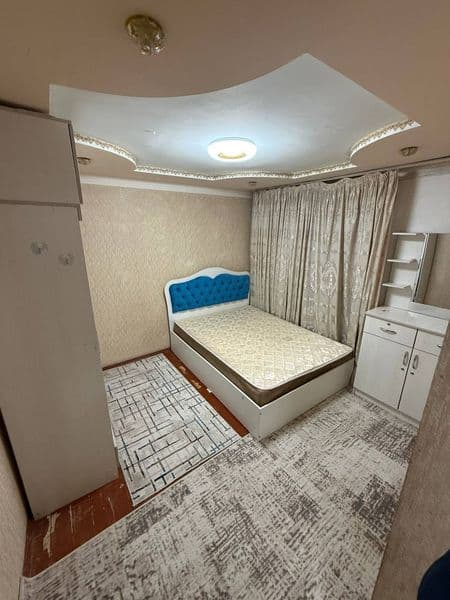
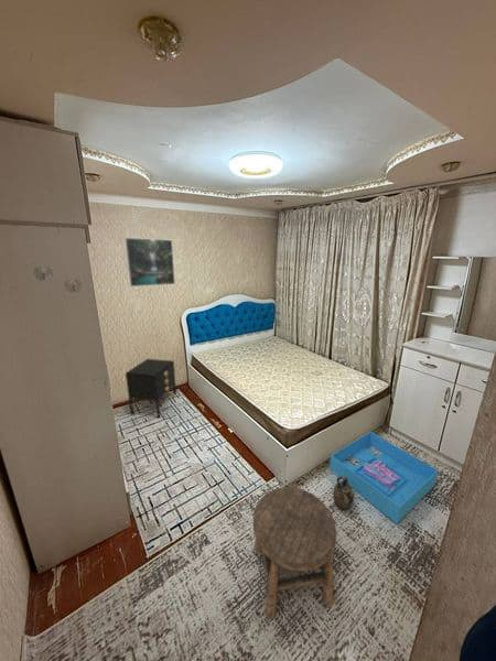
+ storage bin (381, 469)
+ nightstand (152, 386)
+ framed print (151, 262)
+ ceramic jug (344, 490)
+ stool (291, 546)
